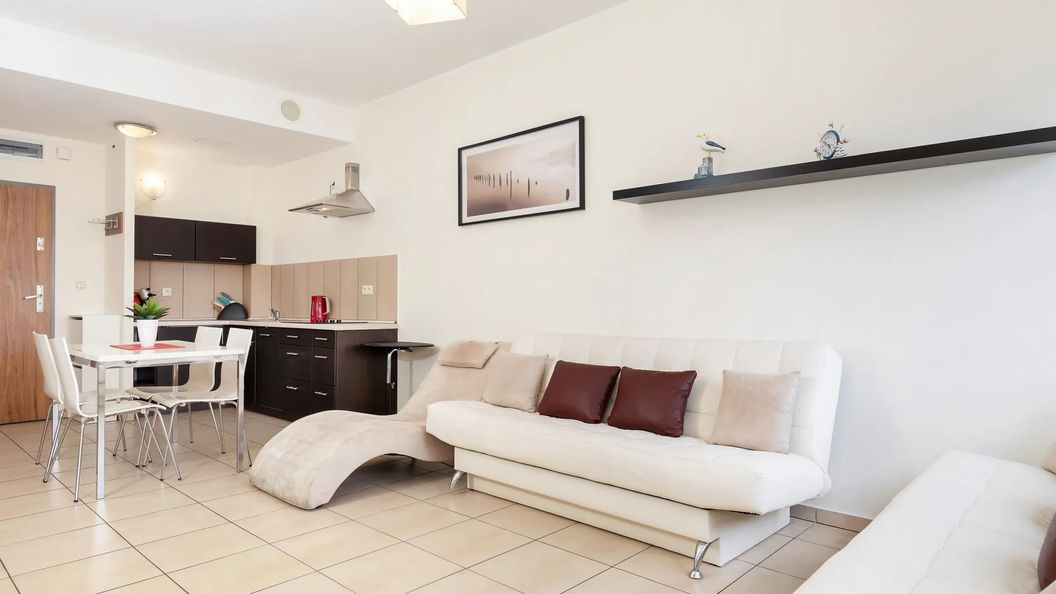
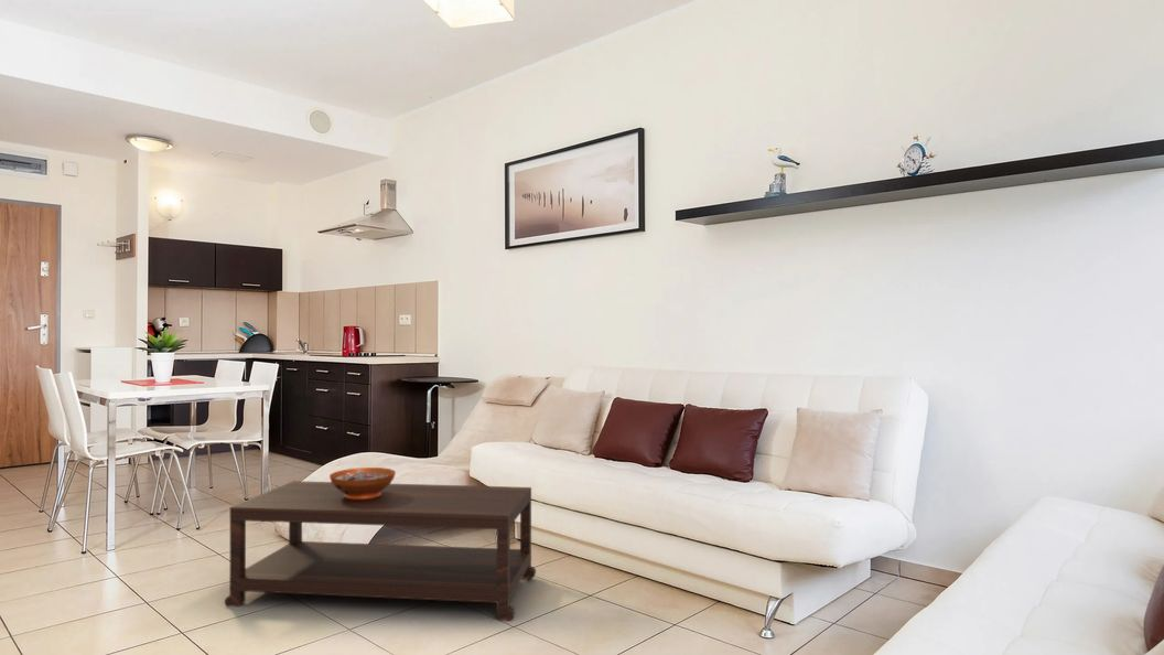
+ coffee table (389, 545)
+ decorative bowl (363, 483)
